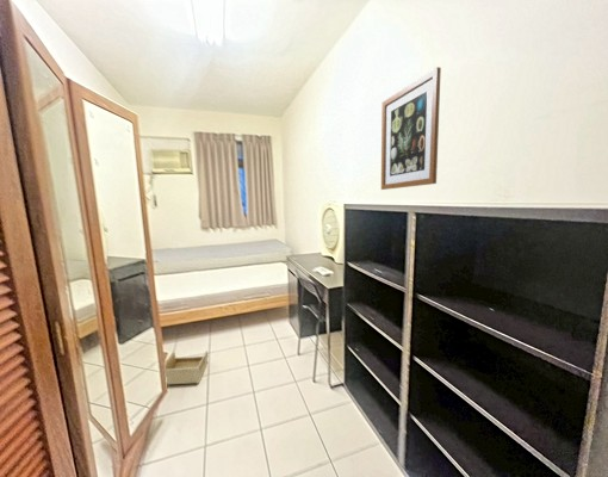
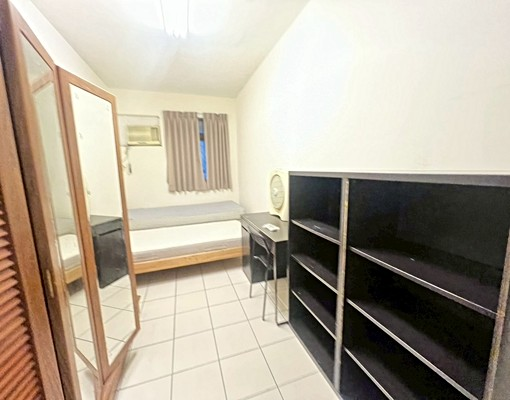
- storage bin (185, 366)
- wall art (405, 138)
